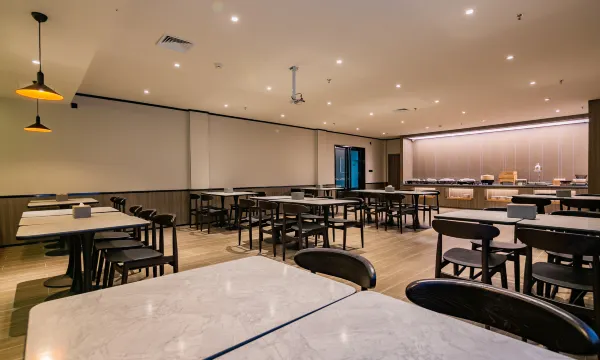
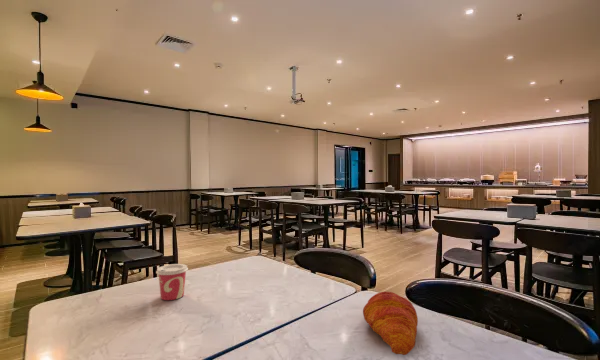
+ cup (172, 281)
+ croissant (390, 312)
